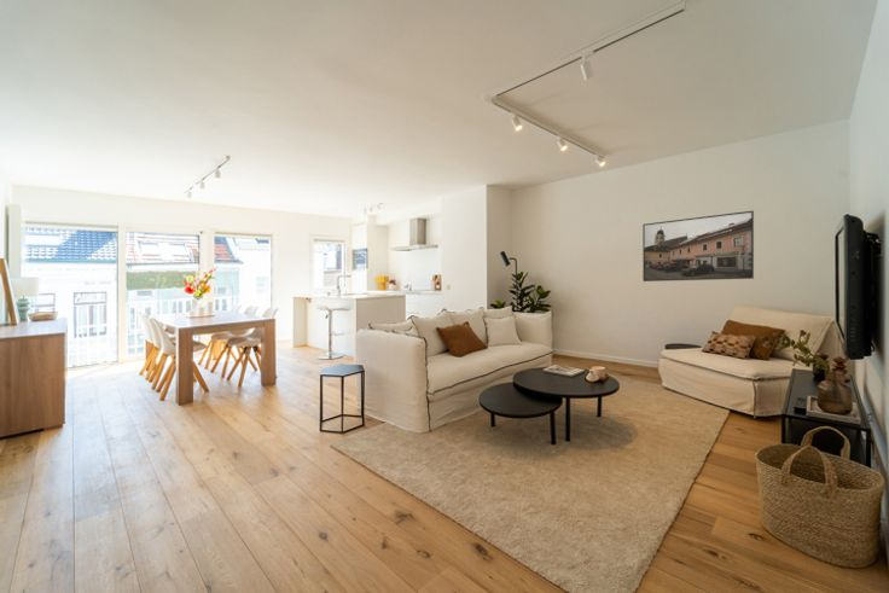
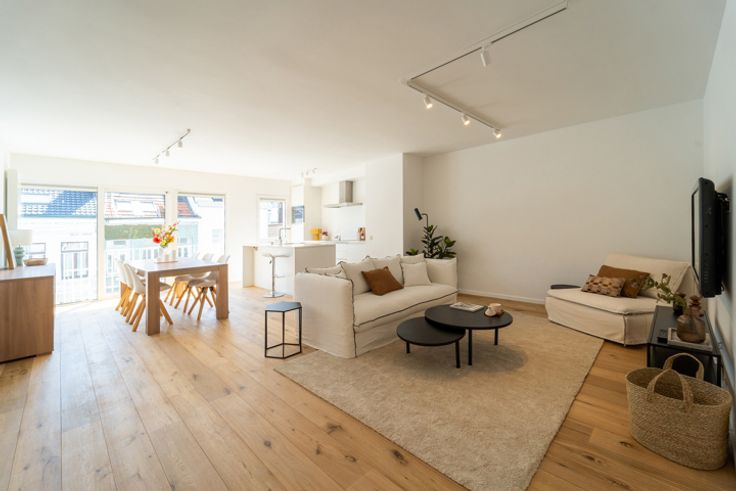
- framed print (693, 249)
